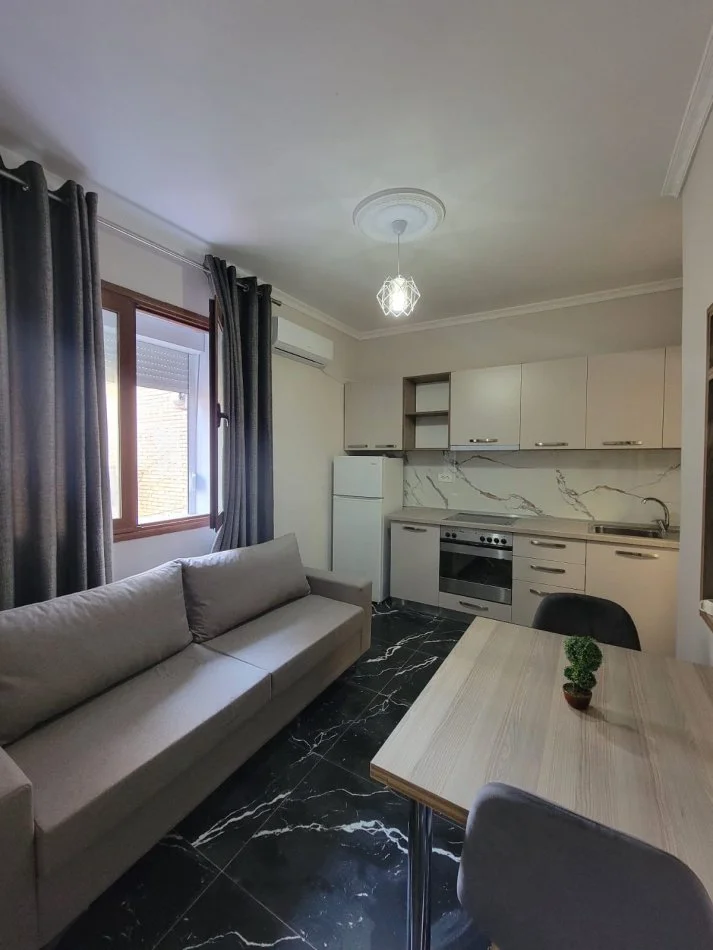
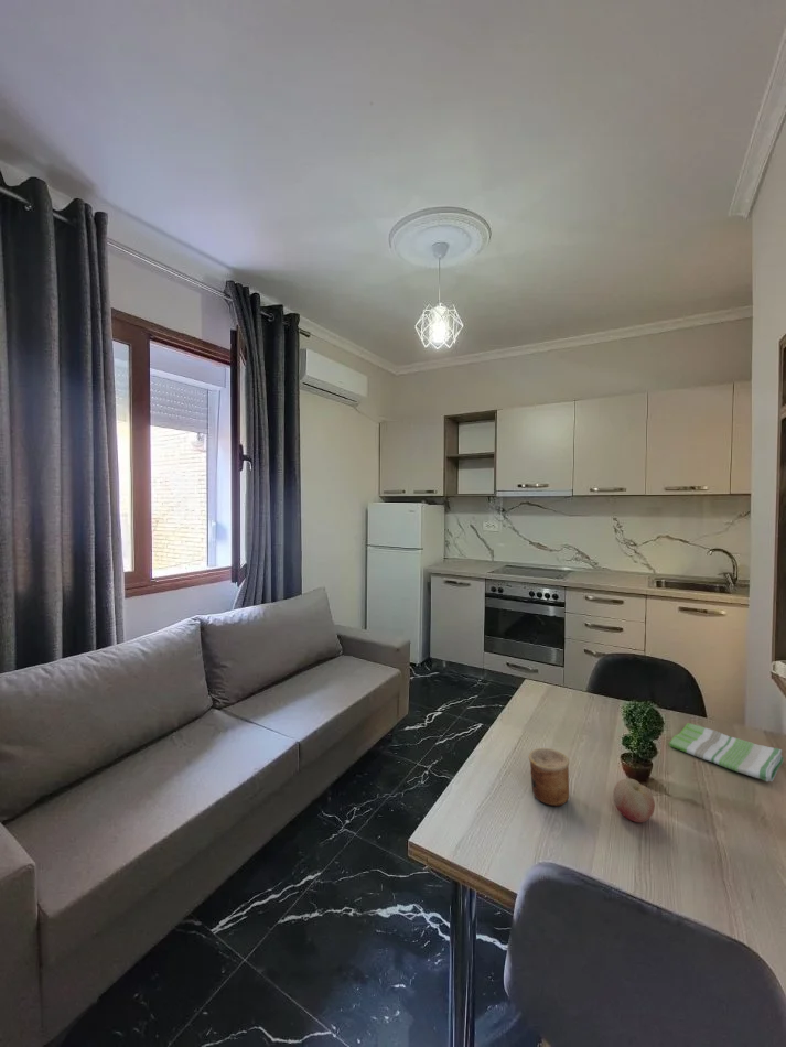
+ cup (548, 777)
+ dish towel (724, 747)
+ fruit (633, 799)
